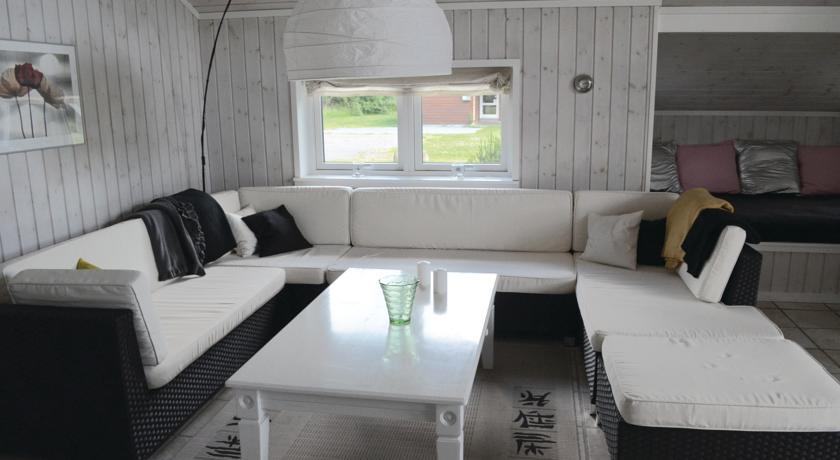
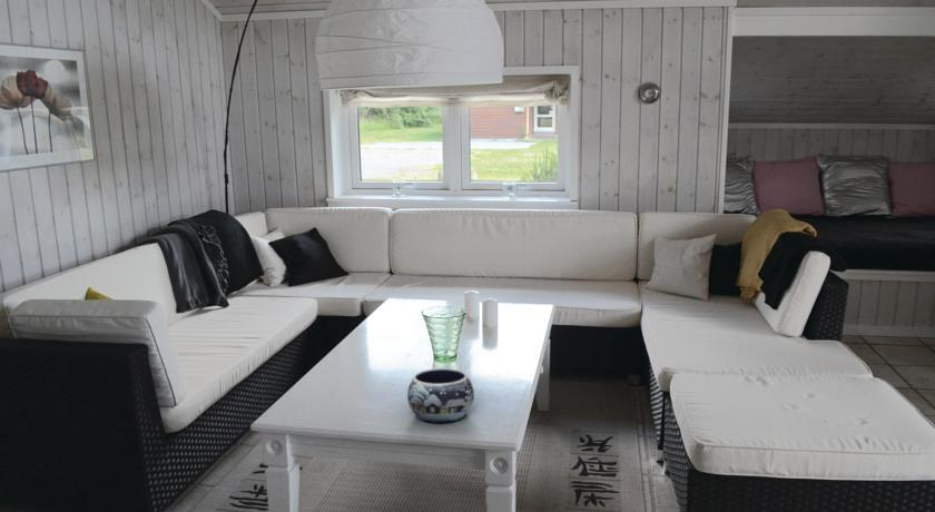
+ decorative bowl (440, 394)
